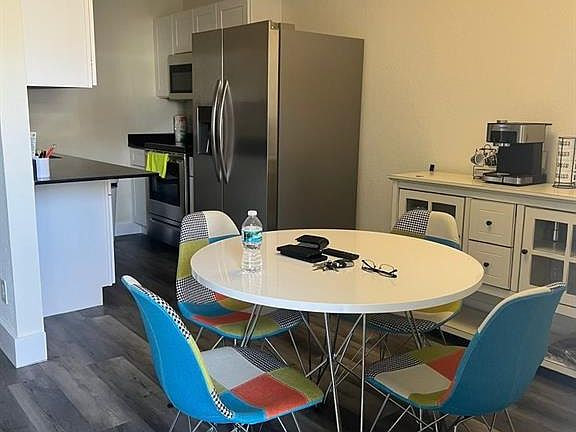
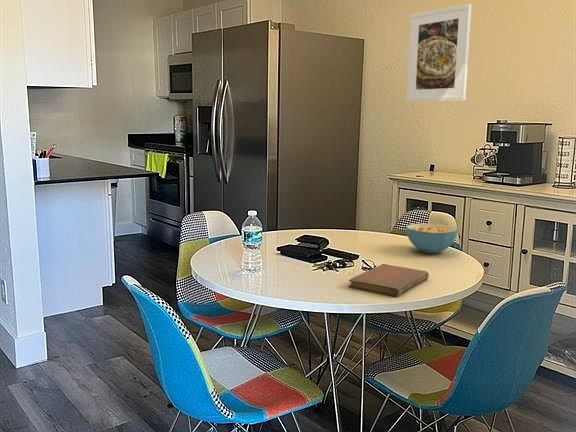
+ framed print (436, 55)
+ notebook (389, 279)
+ cereal bowl (431, 239)
